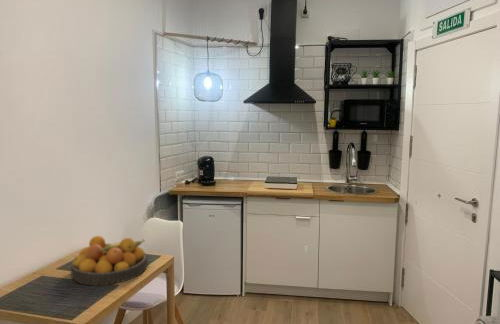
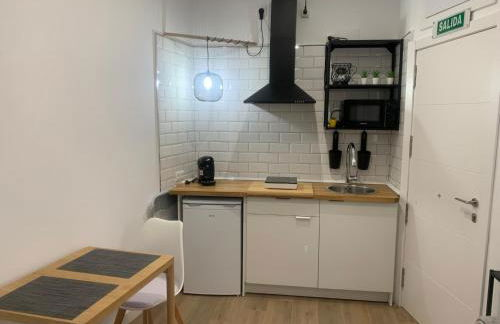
- fruit bowl (109, 254)
